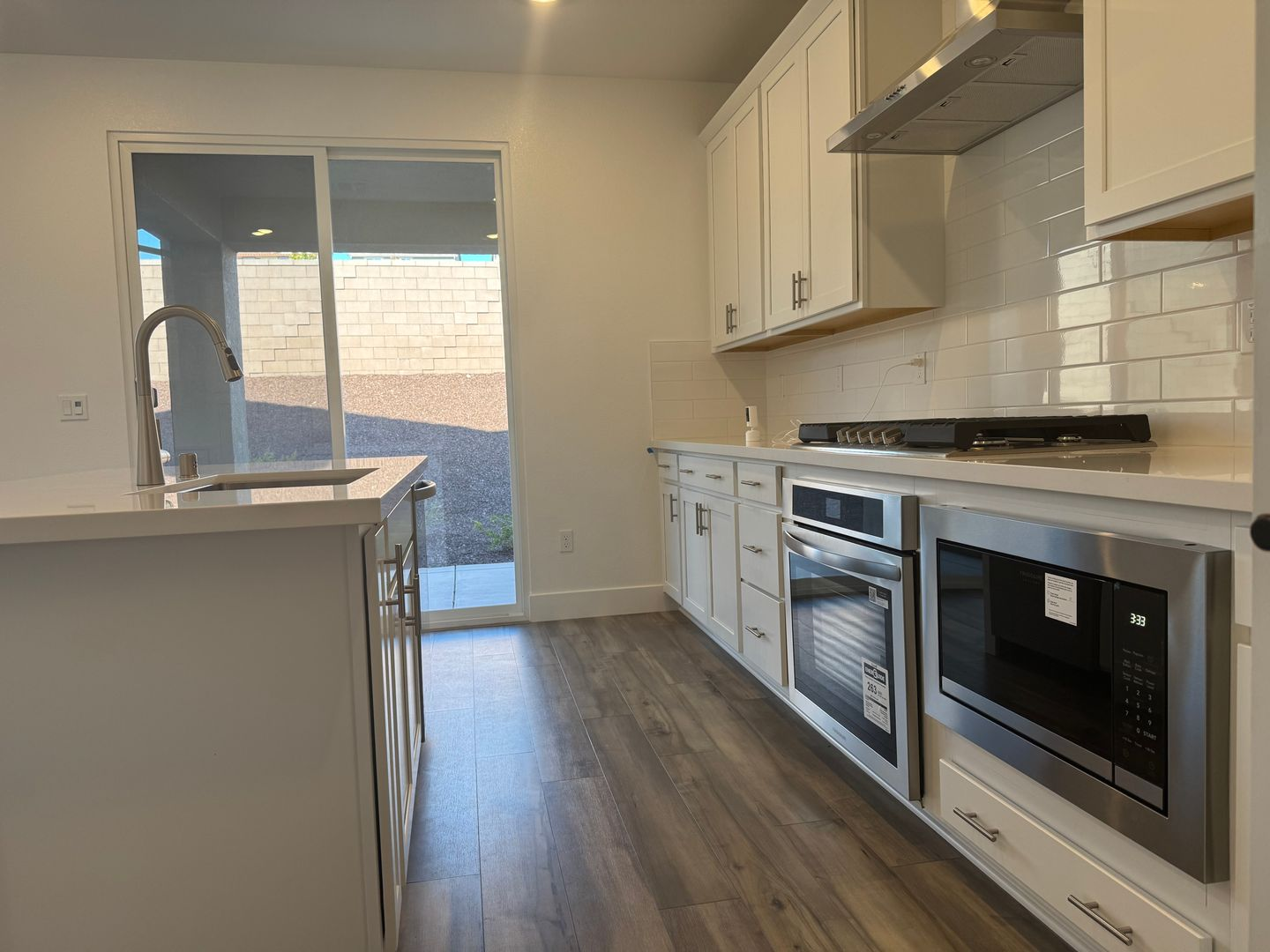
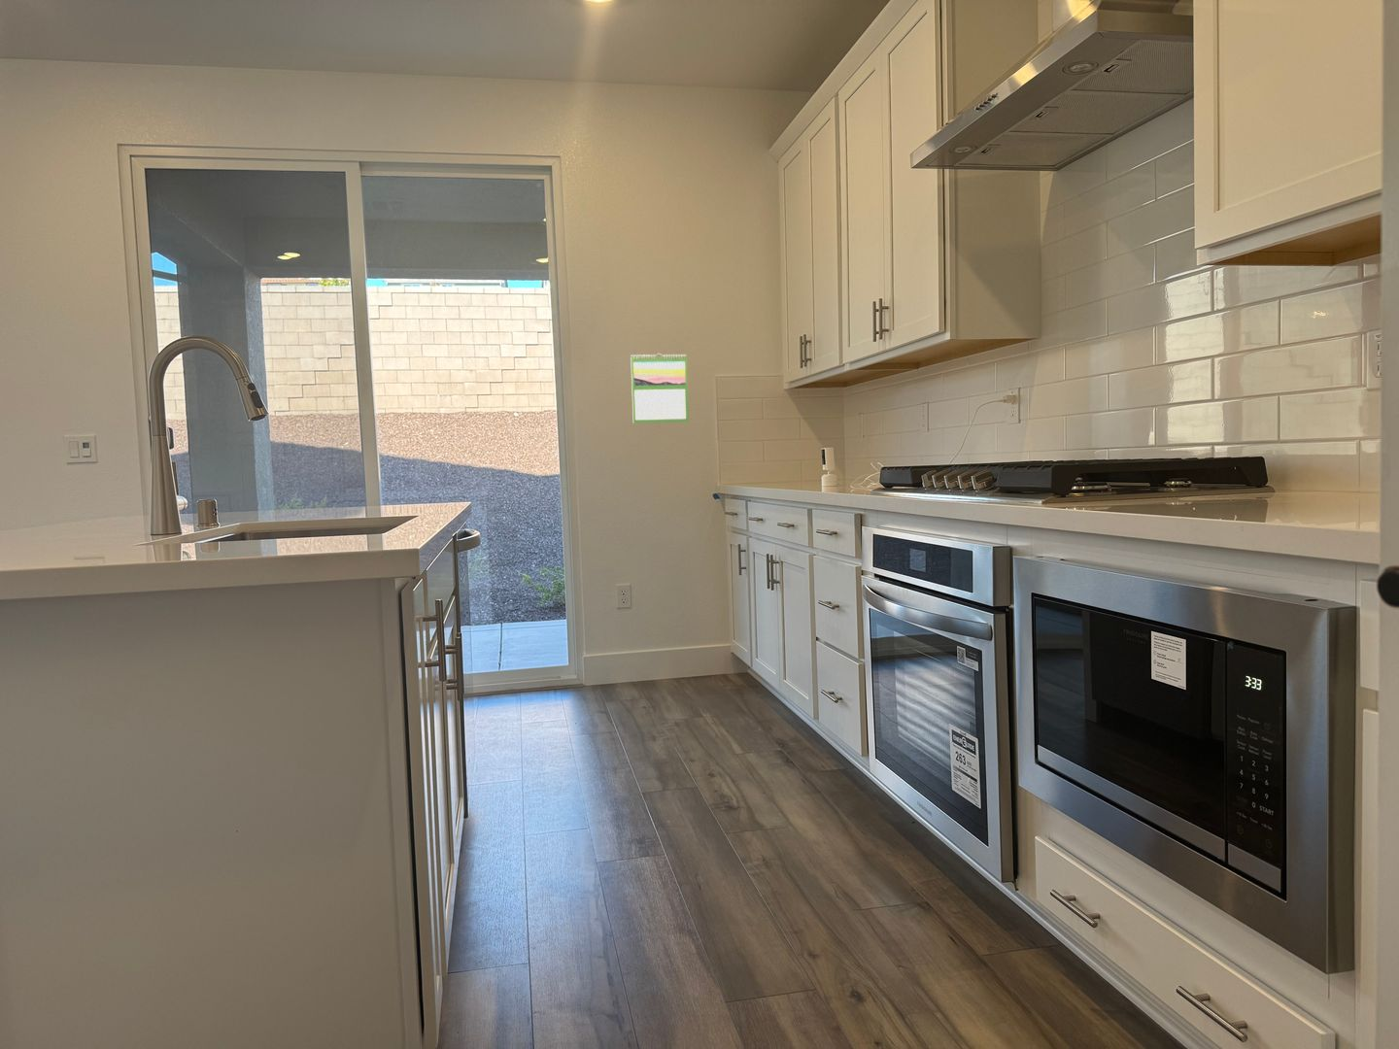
+ calendar (660, 388)
